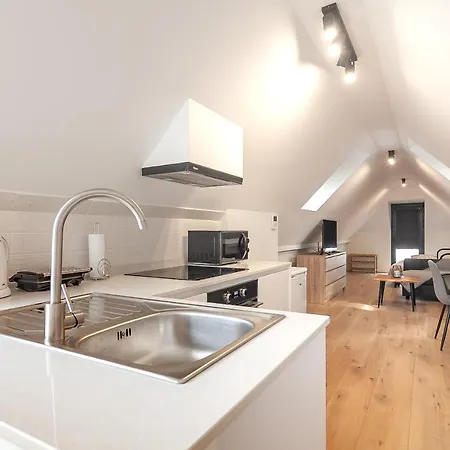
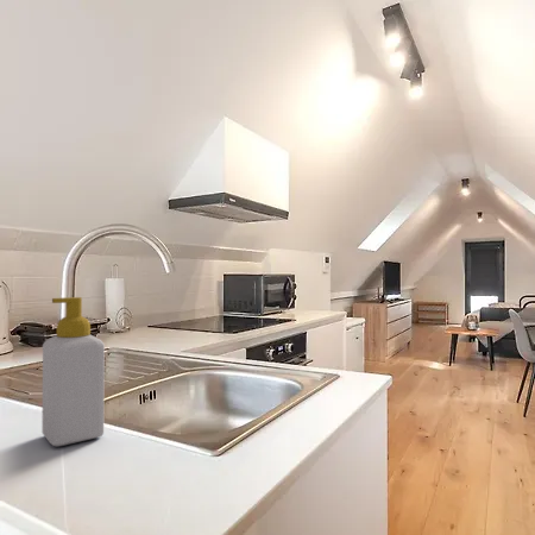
+ soap bottle (73, 366)
